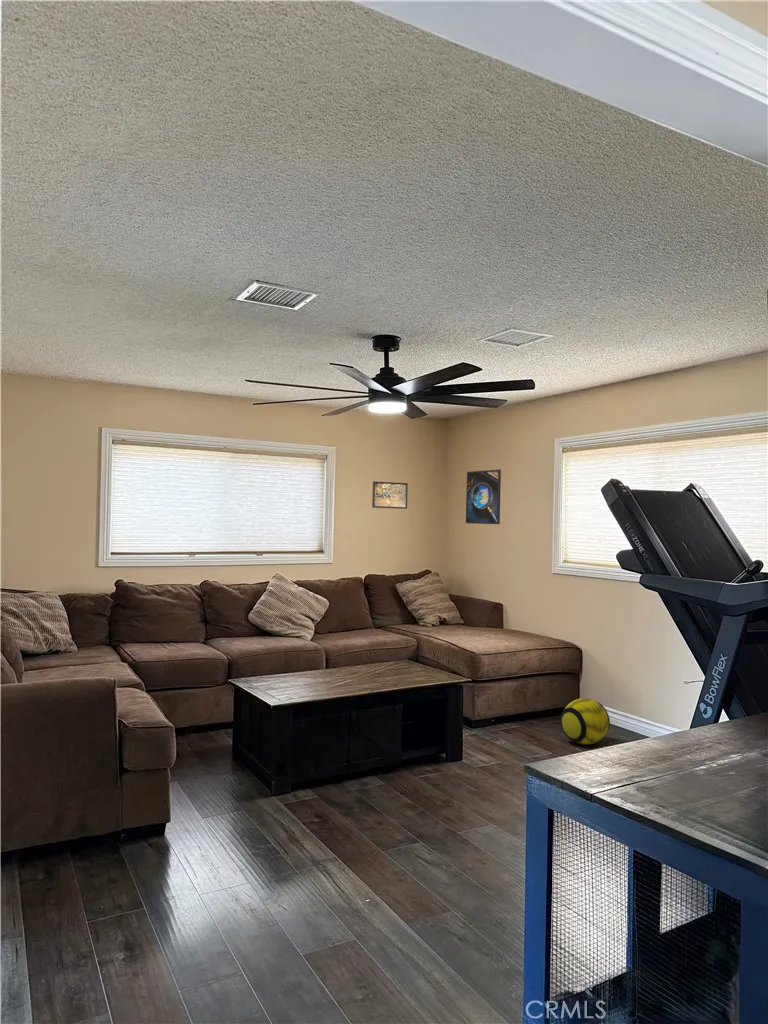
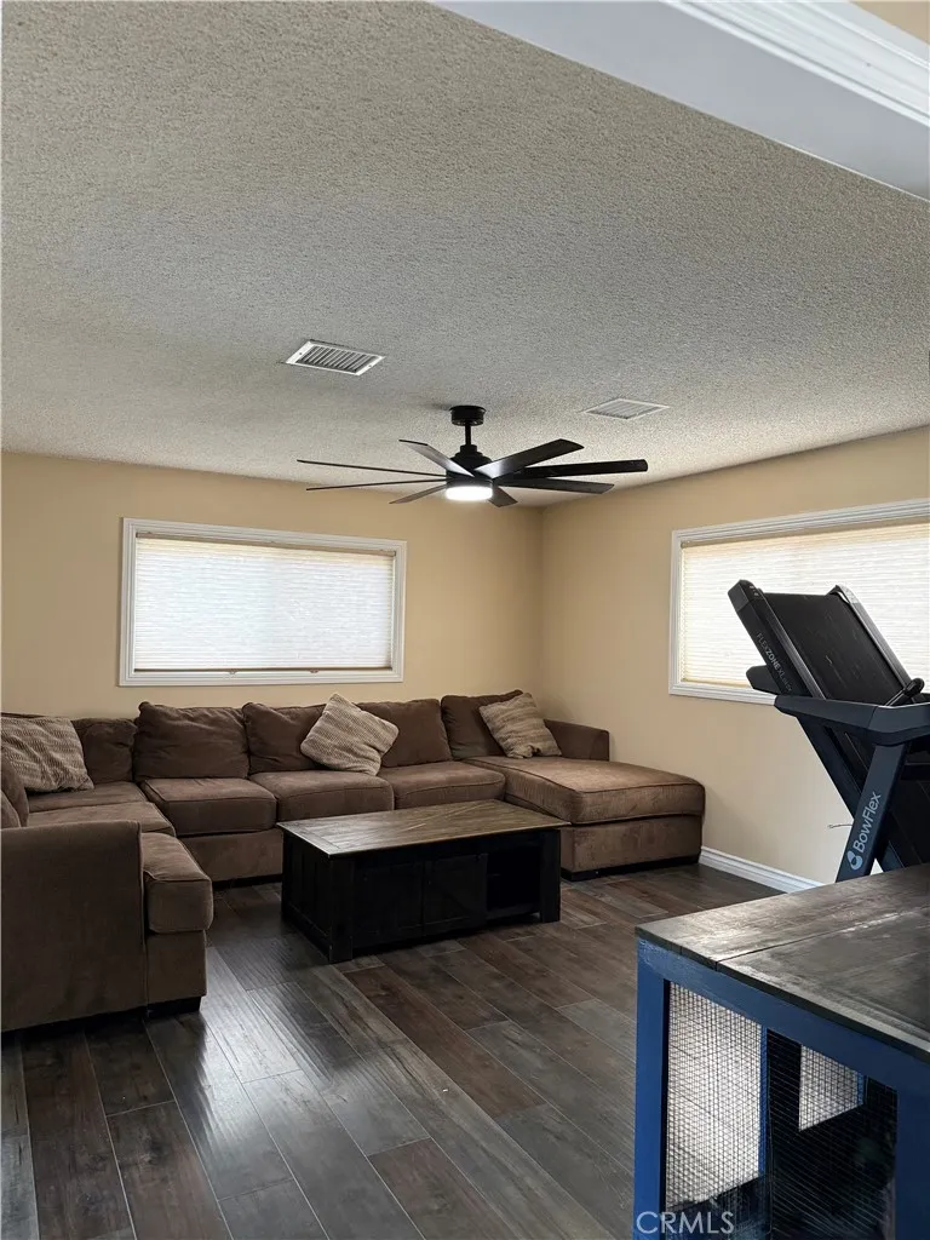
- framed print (482, 497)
- ball (584, 721)
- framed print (390, 495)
